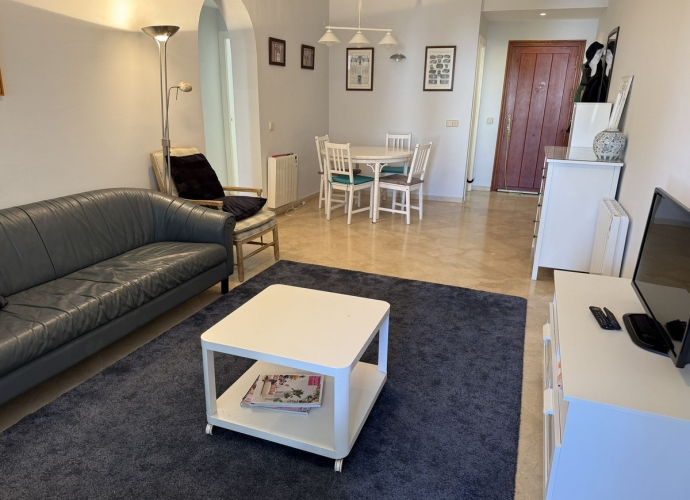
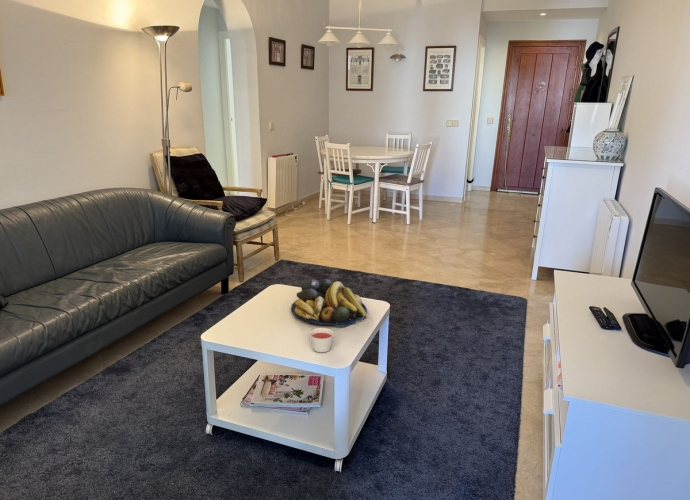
+ fruit bowl (329, 297)
+ candle (321, 340)
